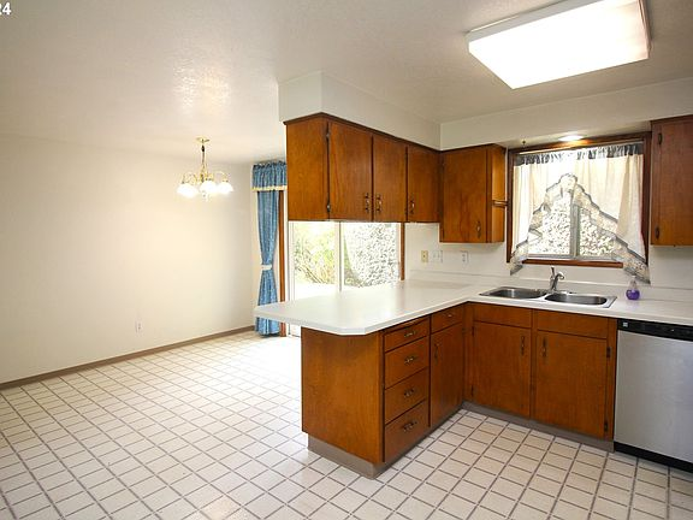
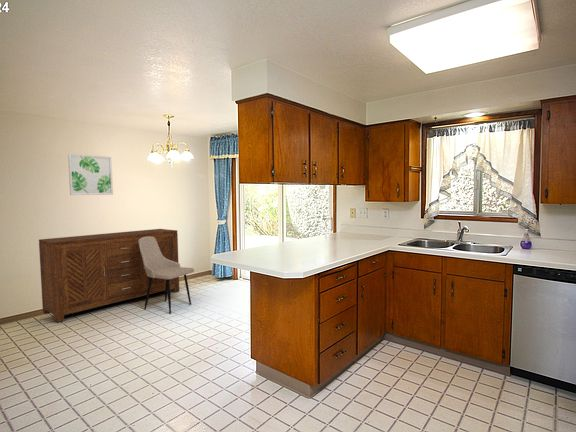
+ wall art (91, 175)
+ dining chair (164, 272)
+ sideboard (116, 268)
